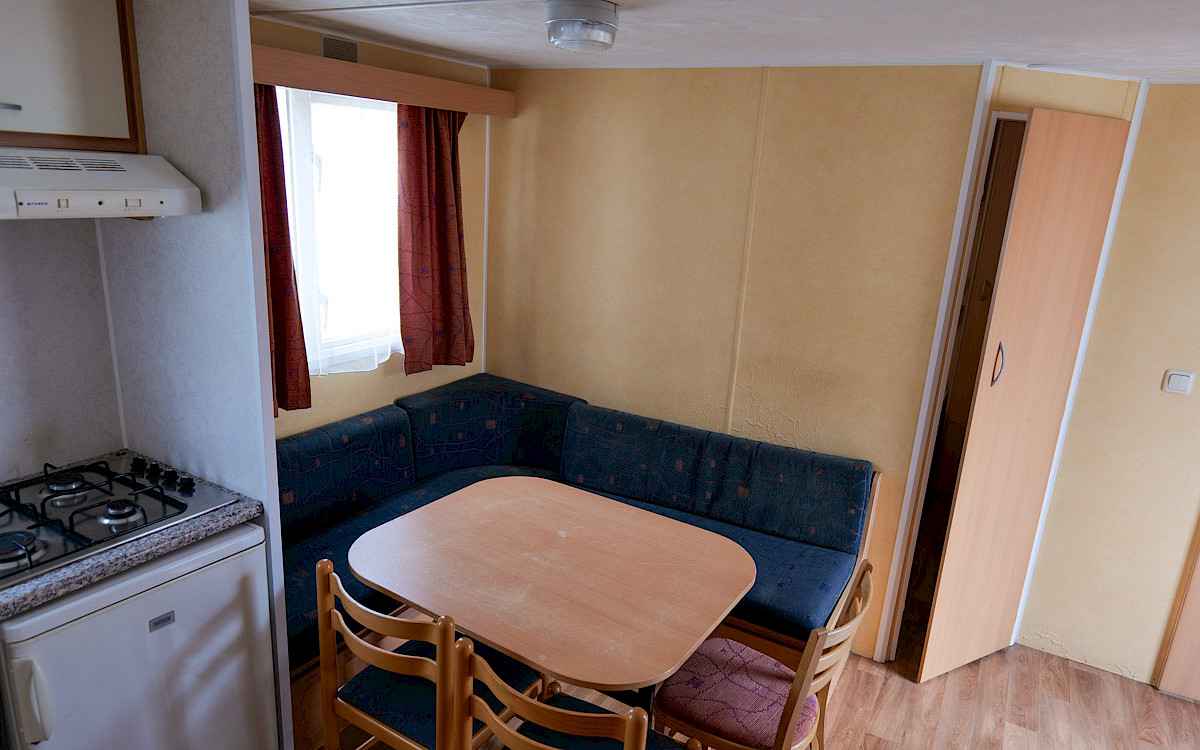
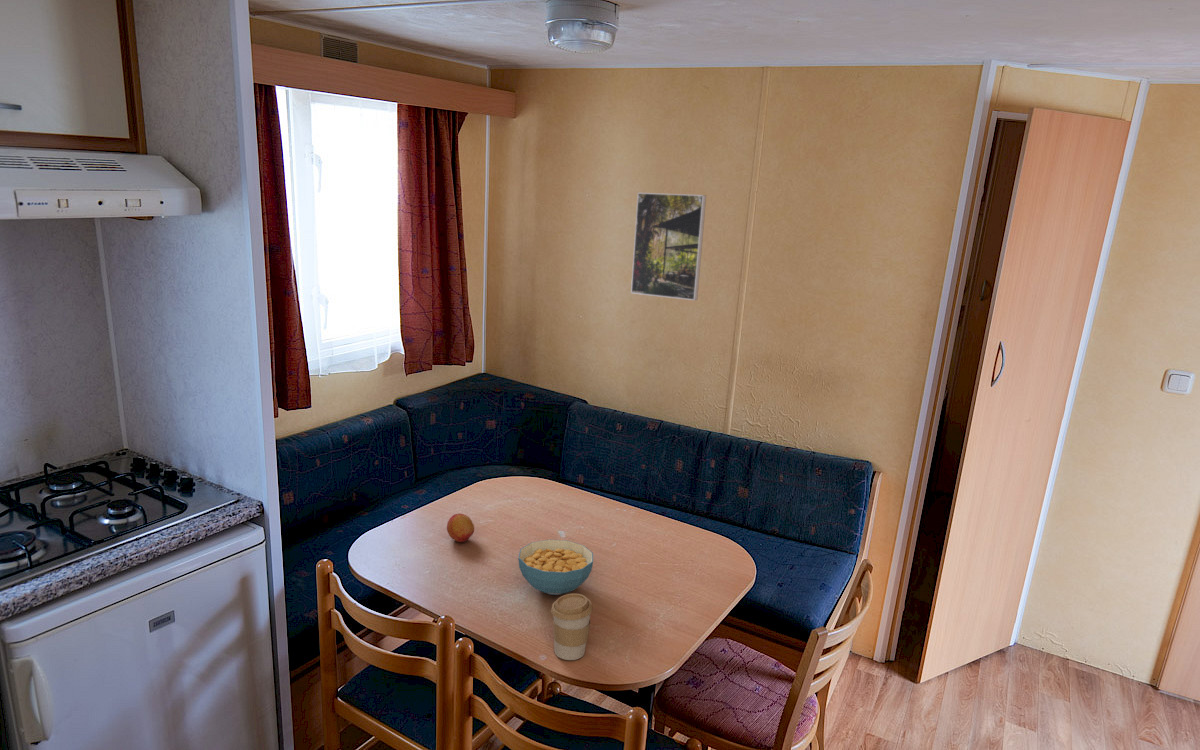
+ fruit (460, 527)
+ coffee cup (571, 625)
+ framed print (667, 245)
+ cereal bowl (555, 572)
